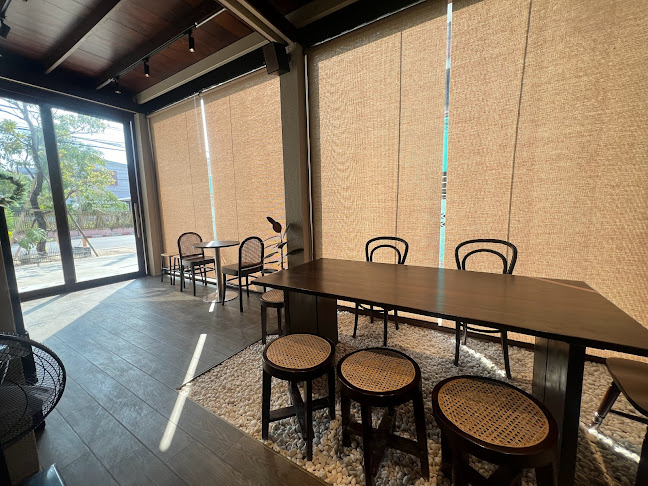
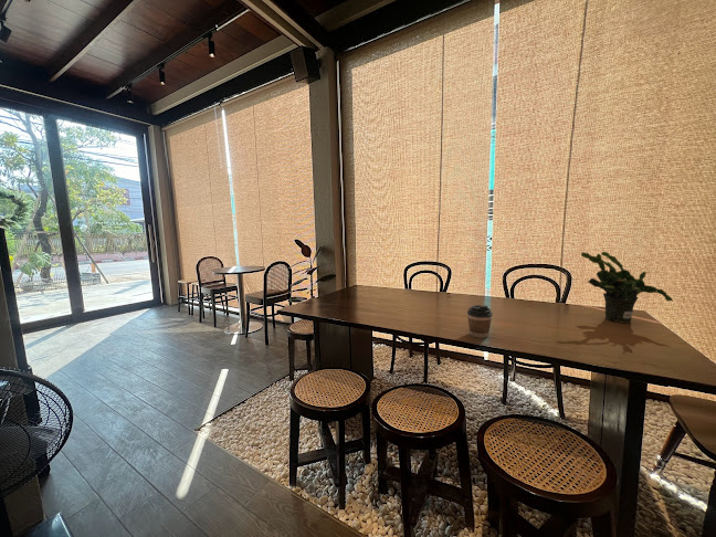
+ coffee cup (478, 319)
+ potted plant (617, 287)
